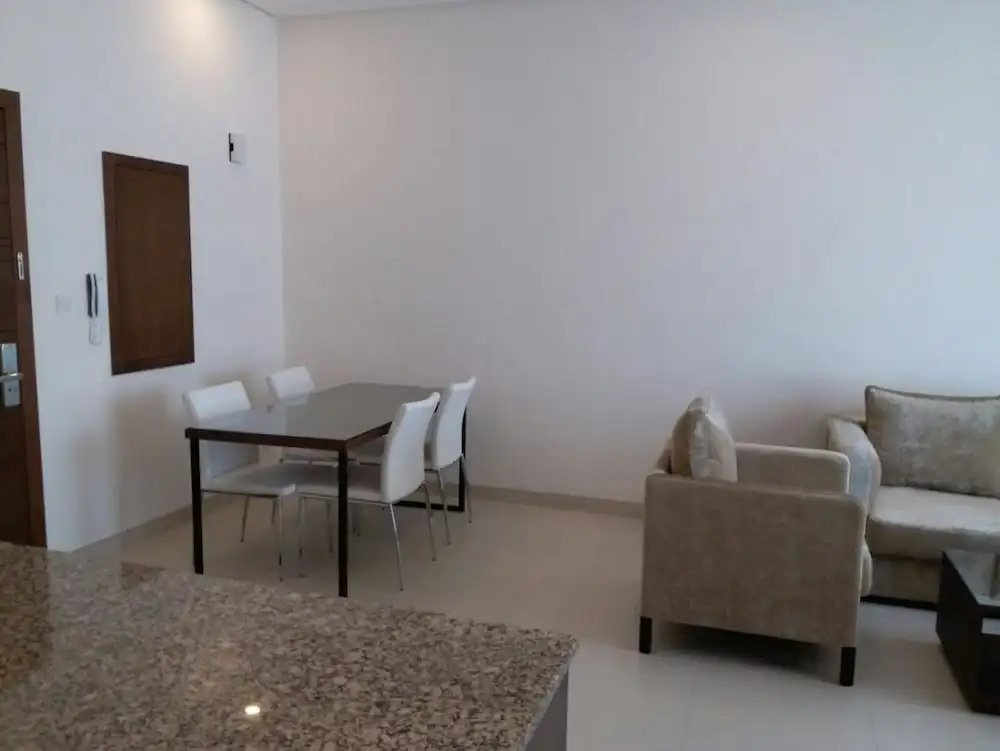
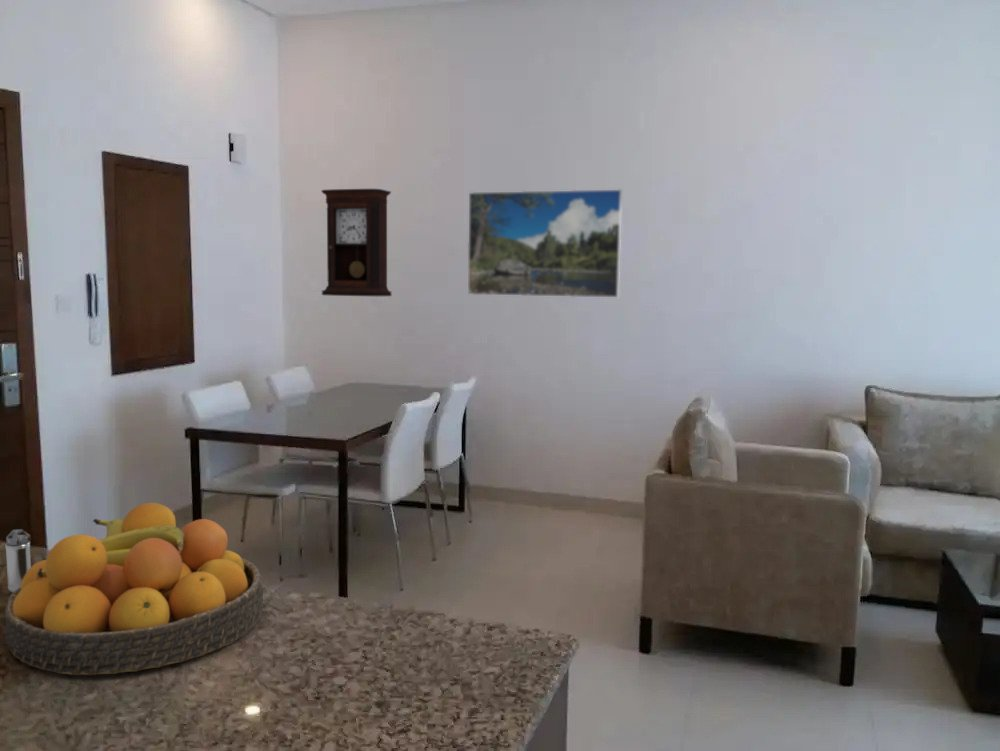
+ pendulum clock (354, 243)
+ shaker (18, 560)
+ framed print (542, 243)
+ fruit bowl (139, 570)
